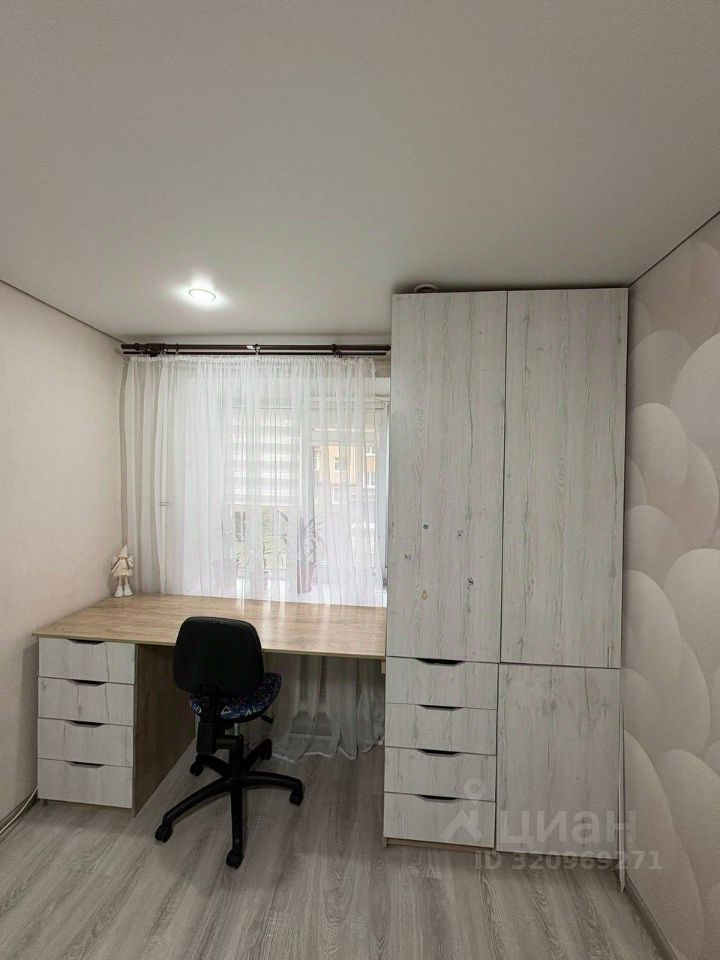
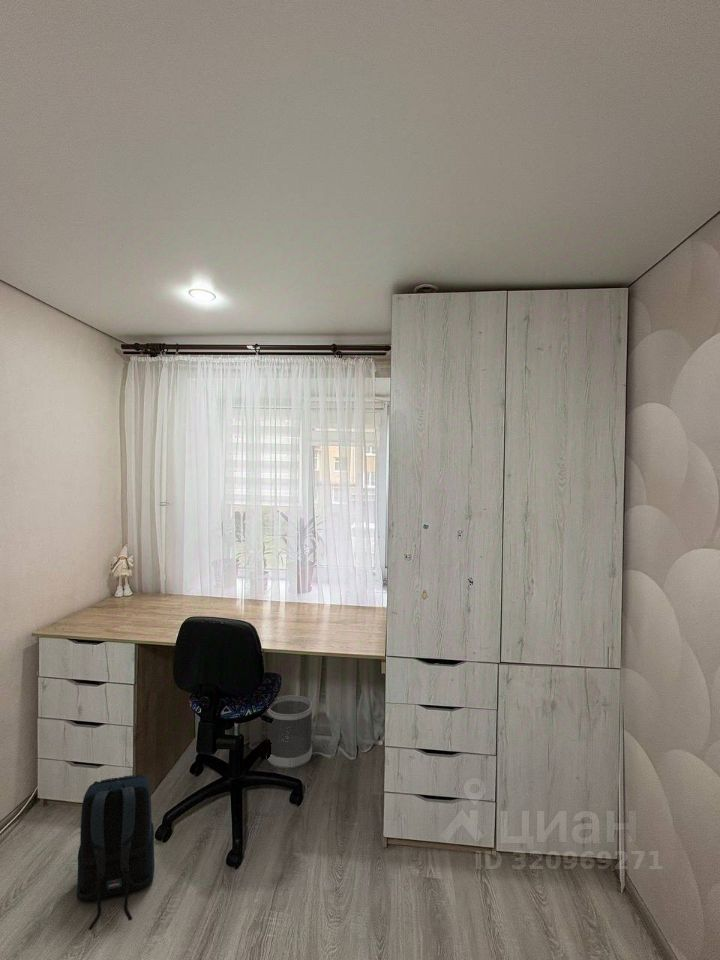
+ backpack (116, 835)
+ wastebasket (289, 730)
